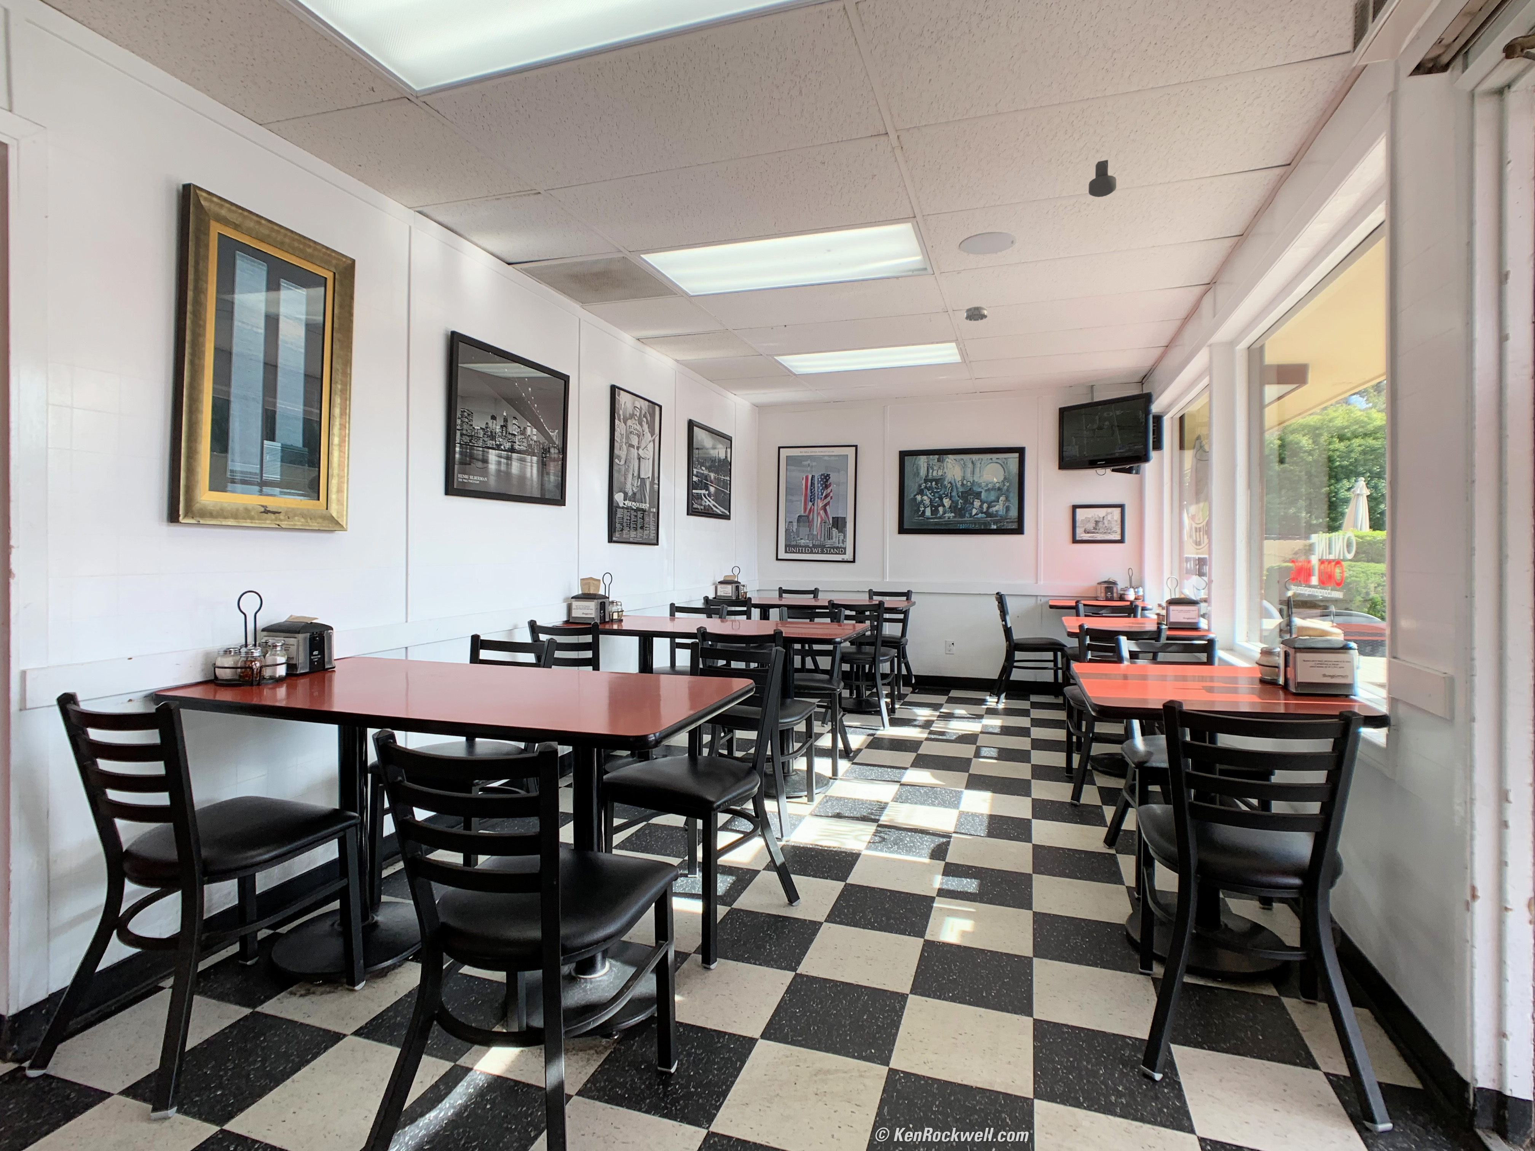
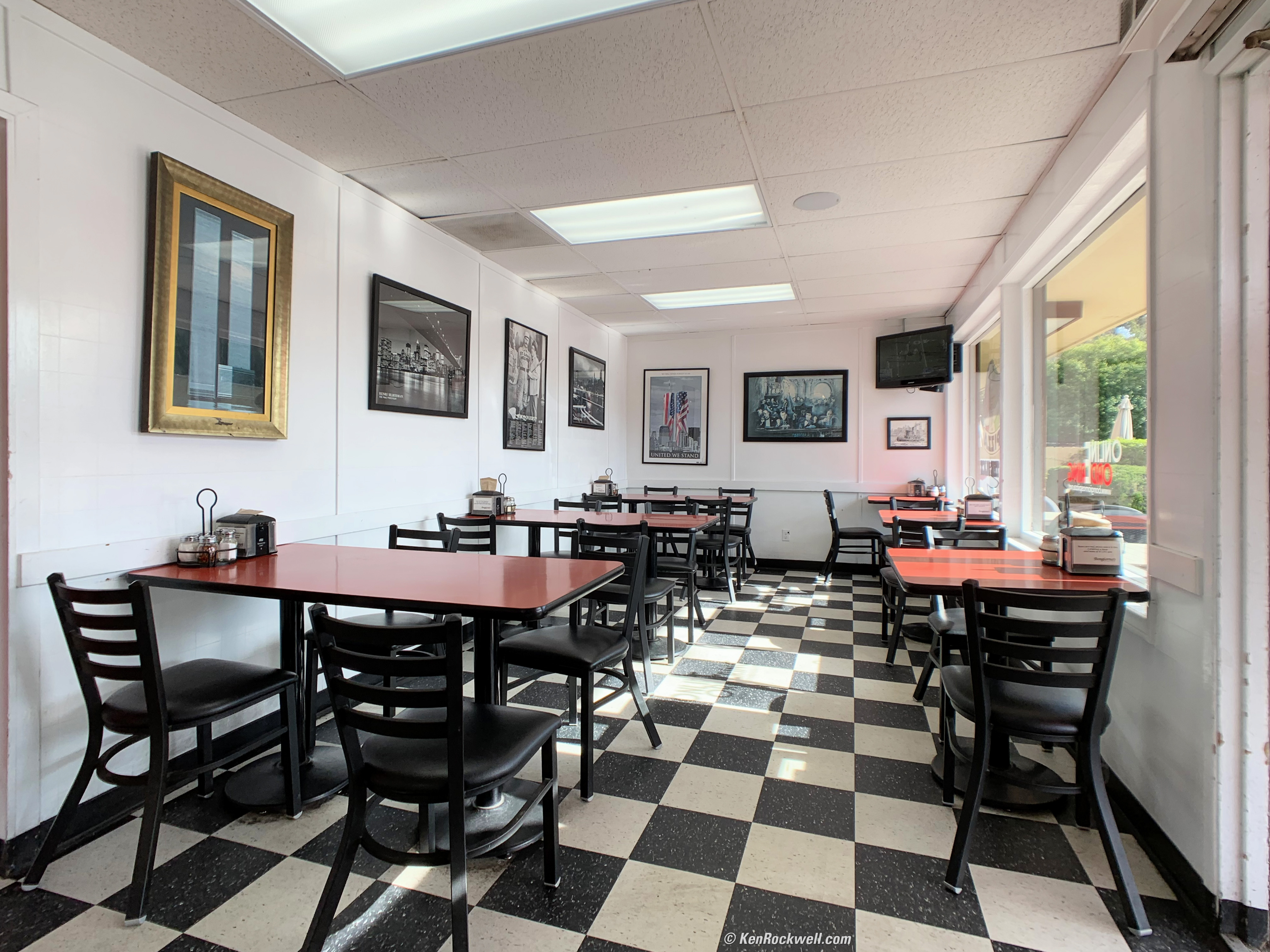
- security camera (1102, 177)
- smoke detector (977, 313)
